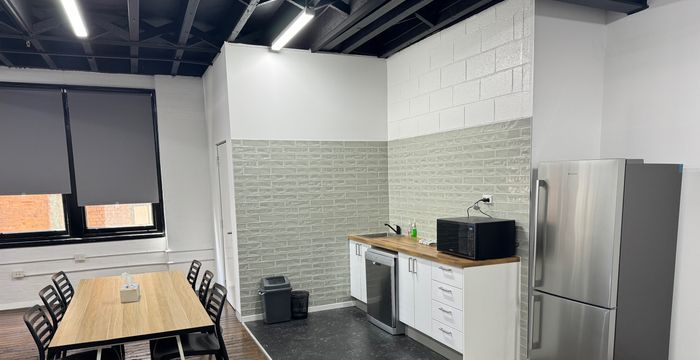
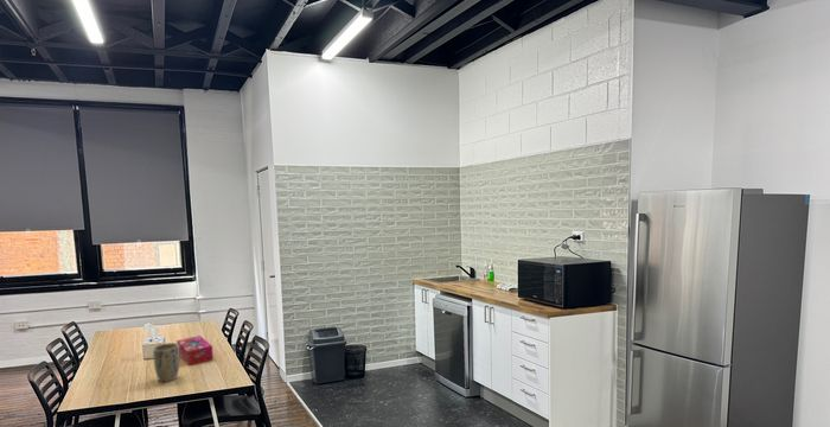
+ tissue box (194, 350)
+ plant pot (166, 362)
